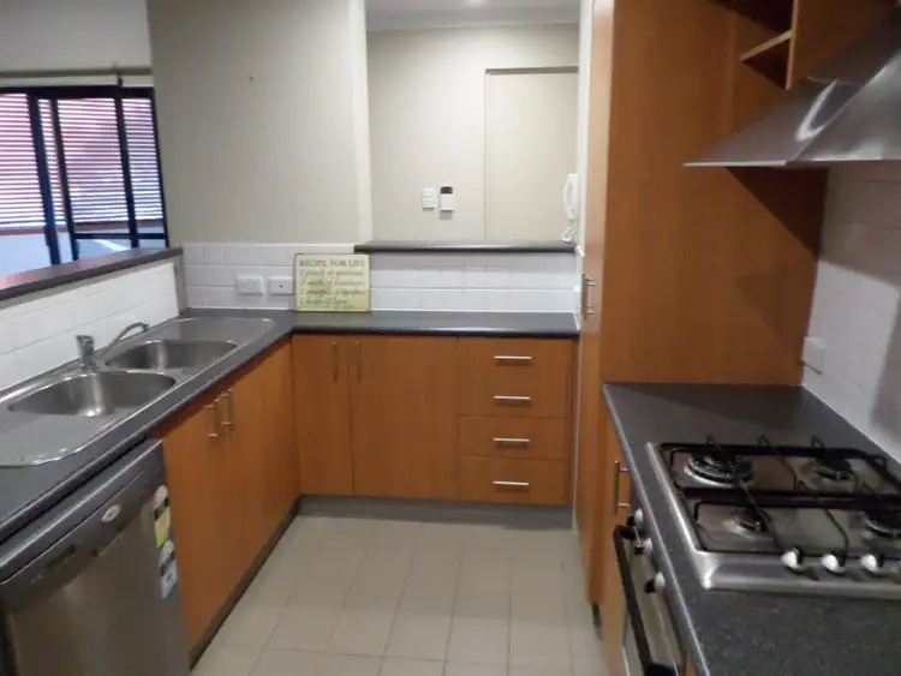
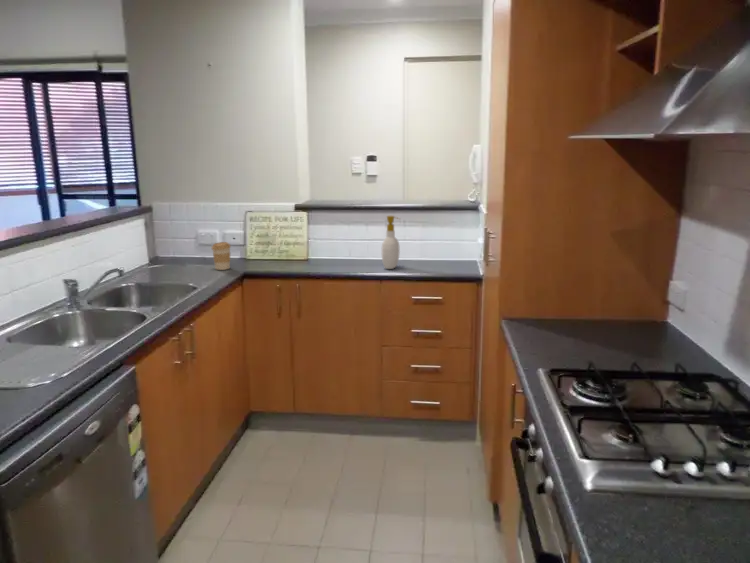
+ soap bottle (391, 242)
+ coffee cup (221, 255)
